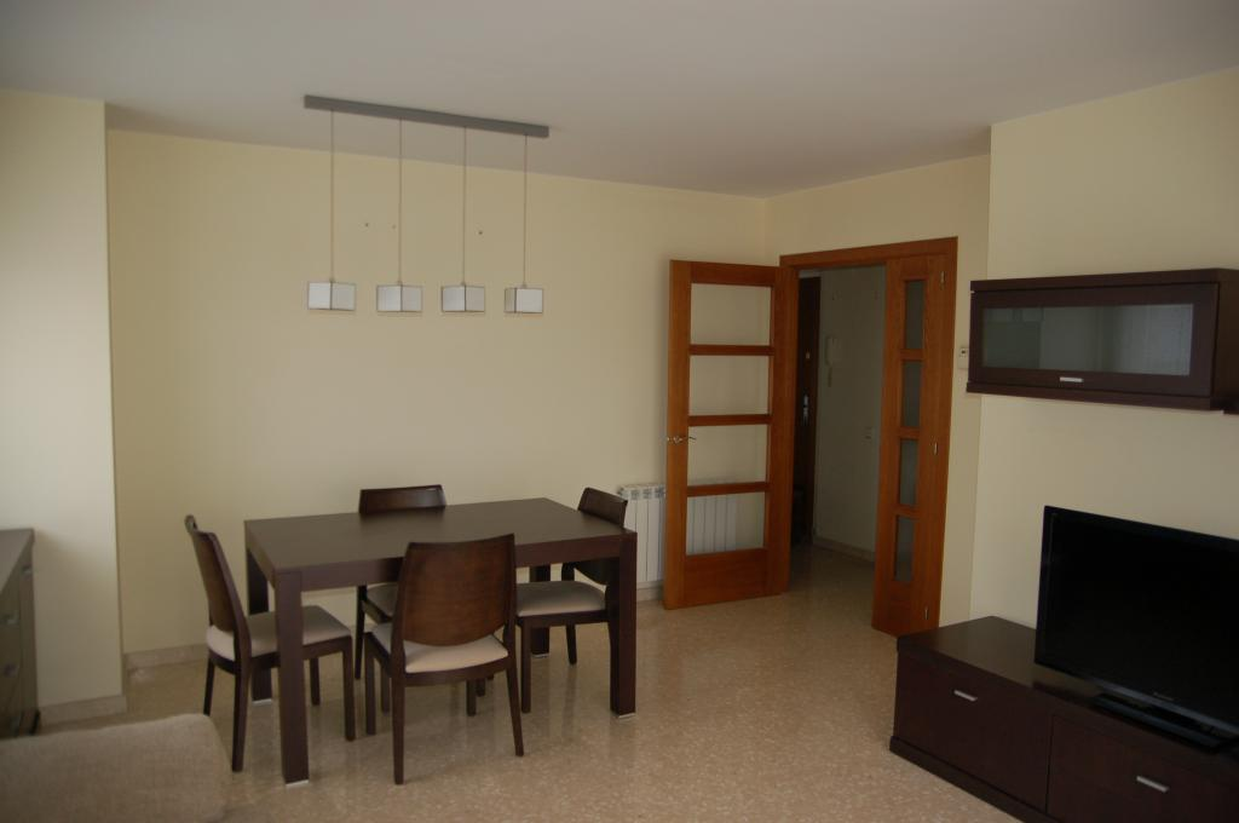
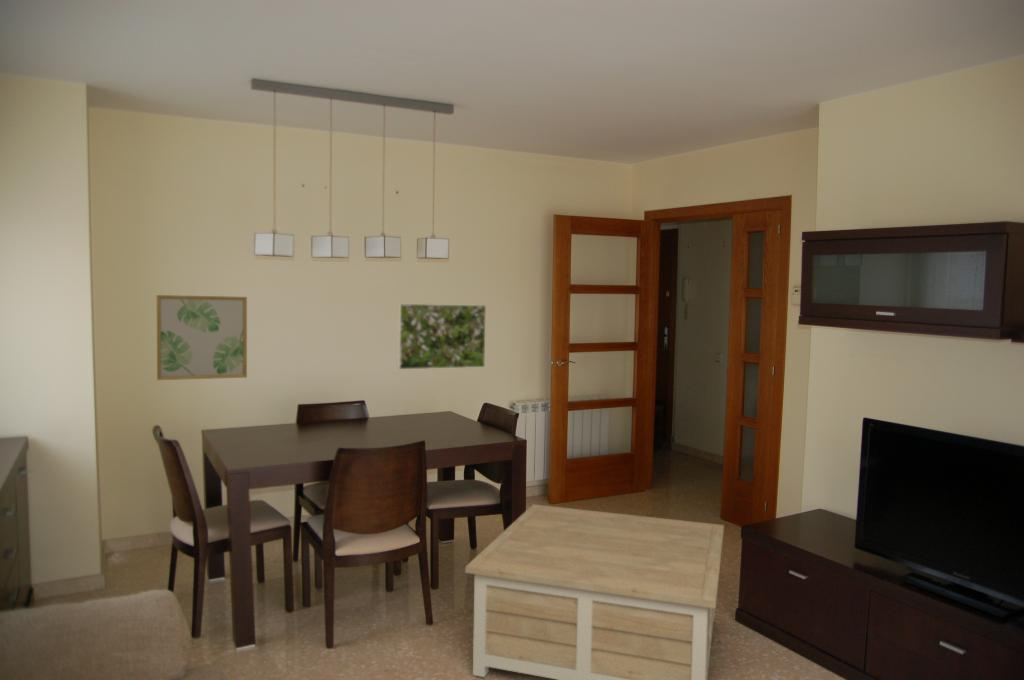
+ coffee table (605, 594)
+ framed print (442, 336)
+ wall art (202, 337)
